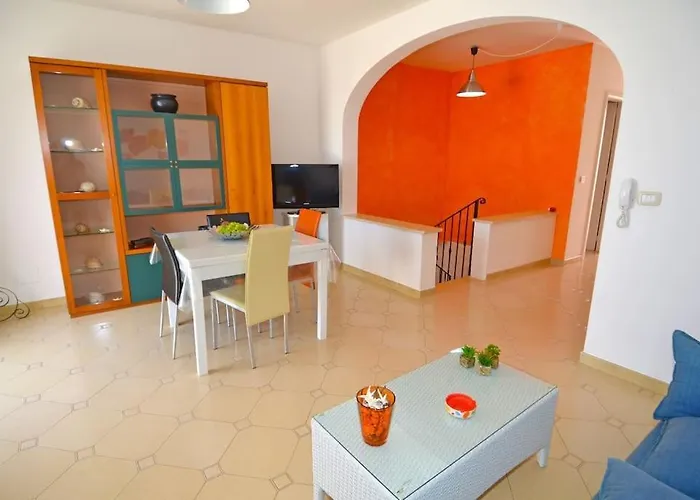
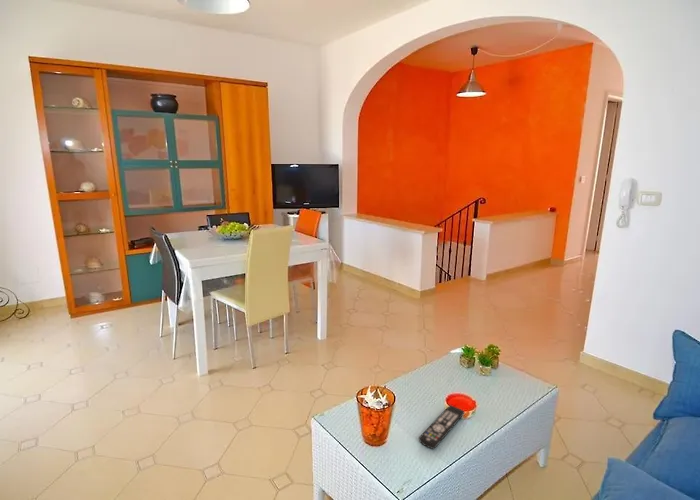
+ remote control (442, 426)
